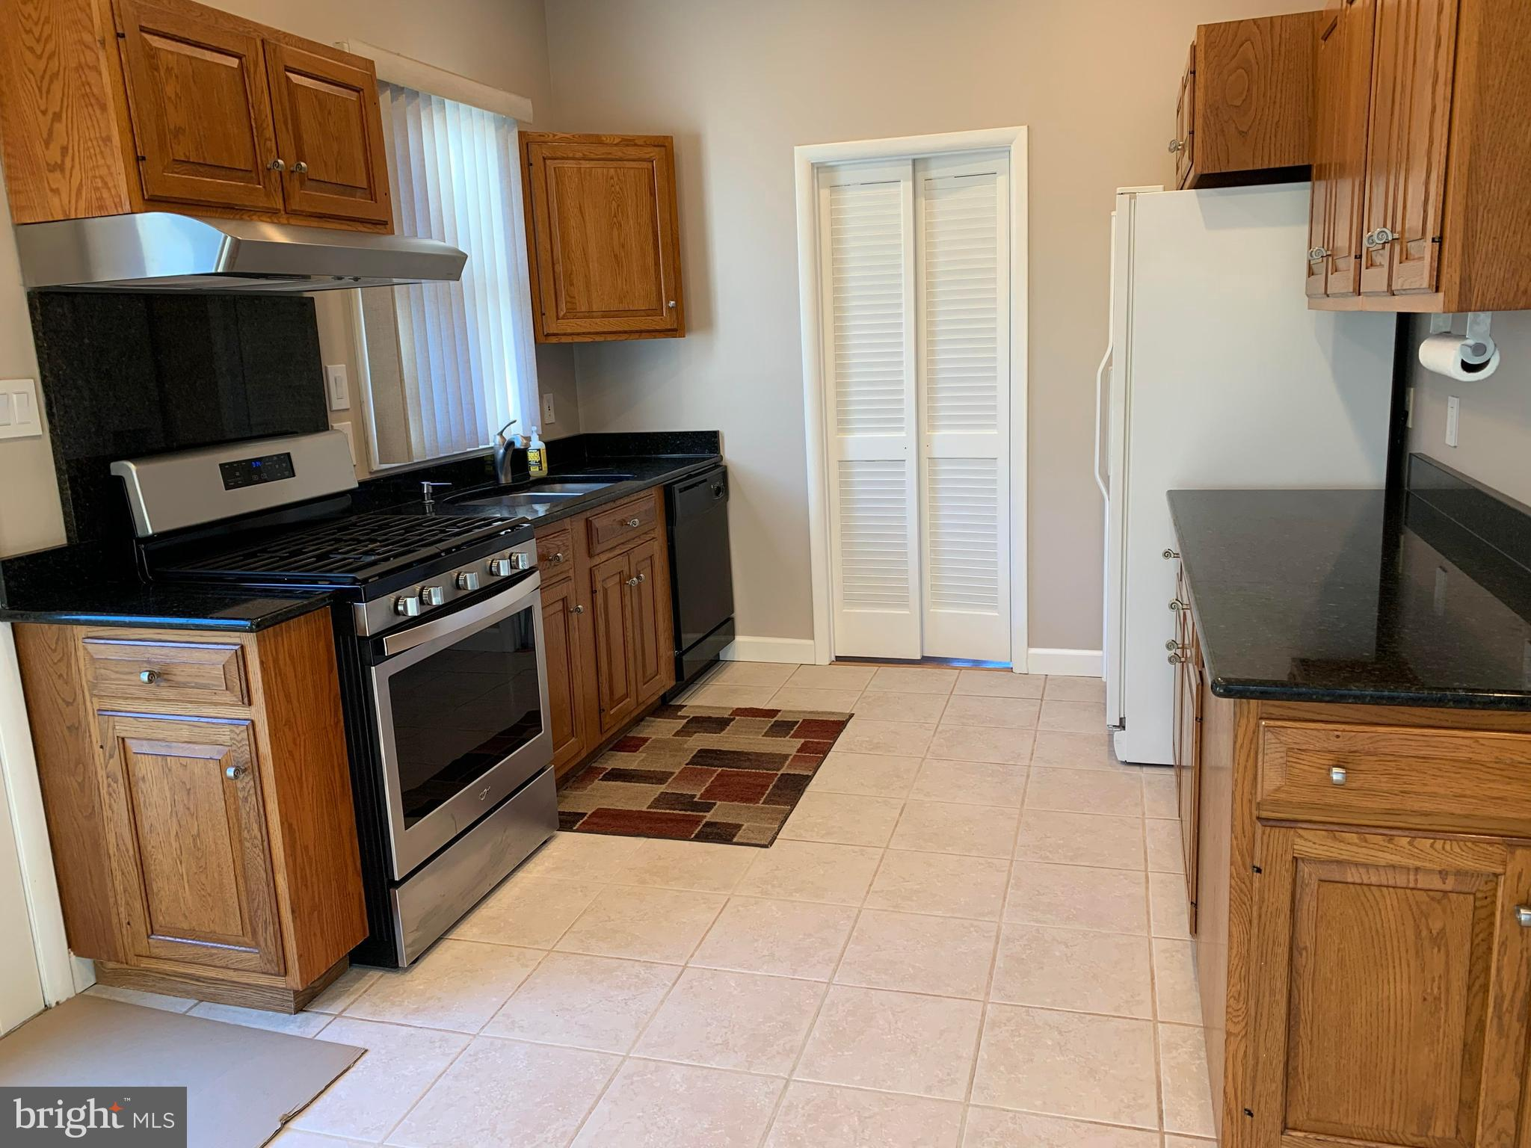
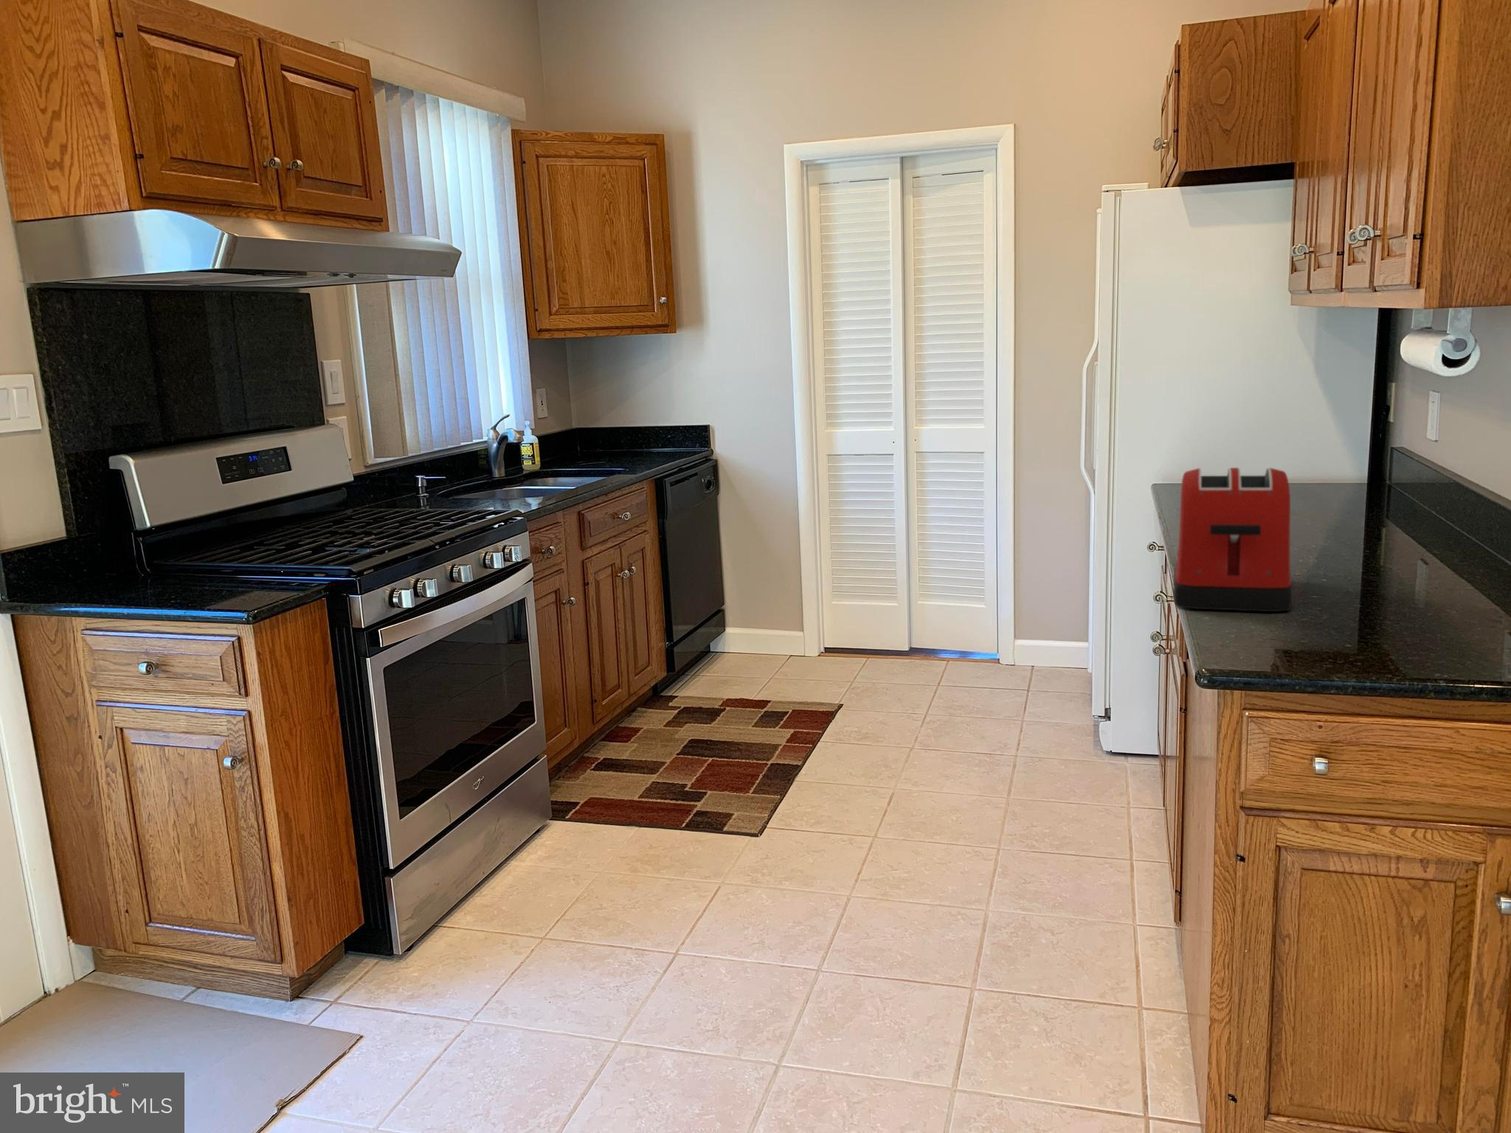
+ toaster (1233, 532)
